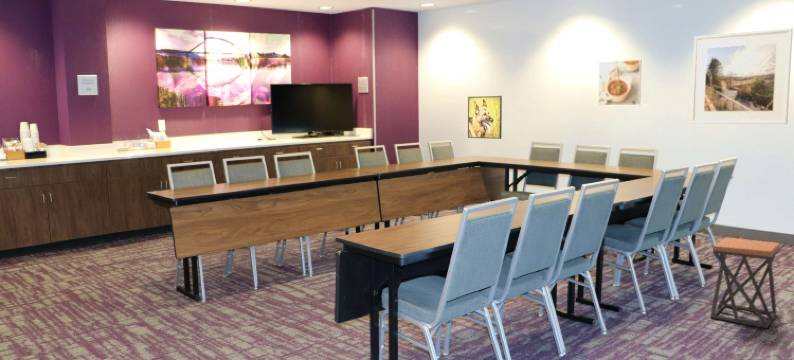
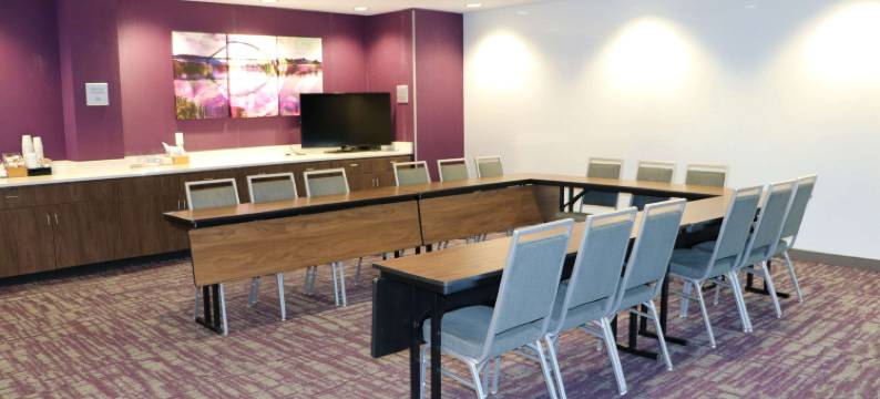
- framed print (738, 78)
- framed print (619, 83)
- stool (745, 280)
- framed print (484, 117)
